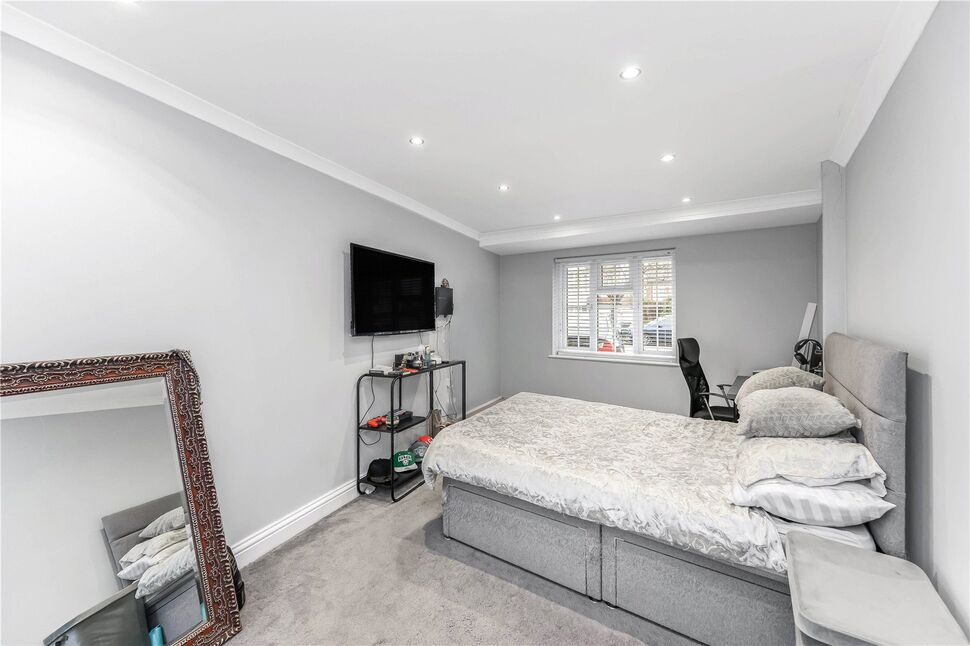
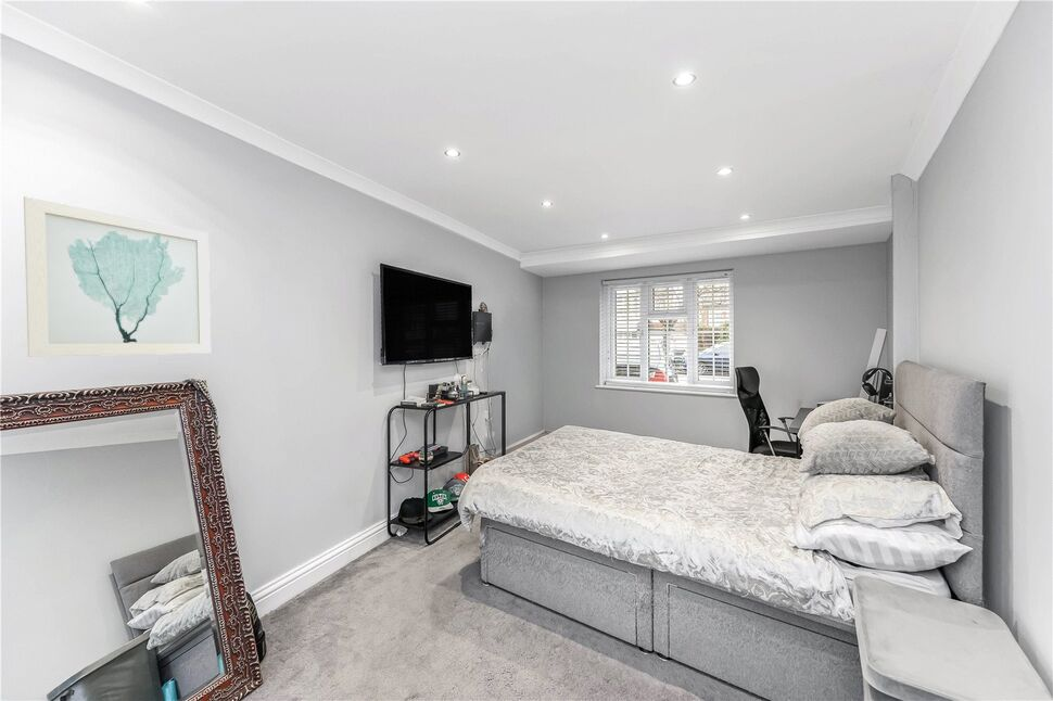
+ wall art (130, 285)
